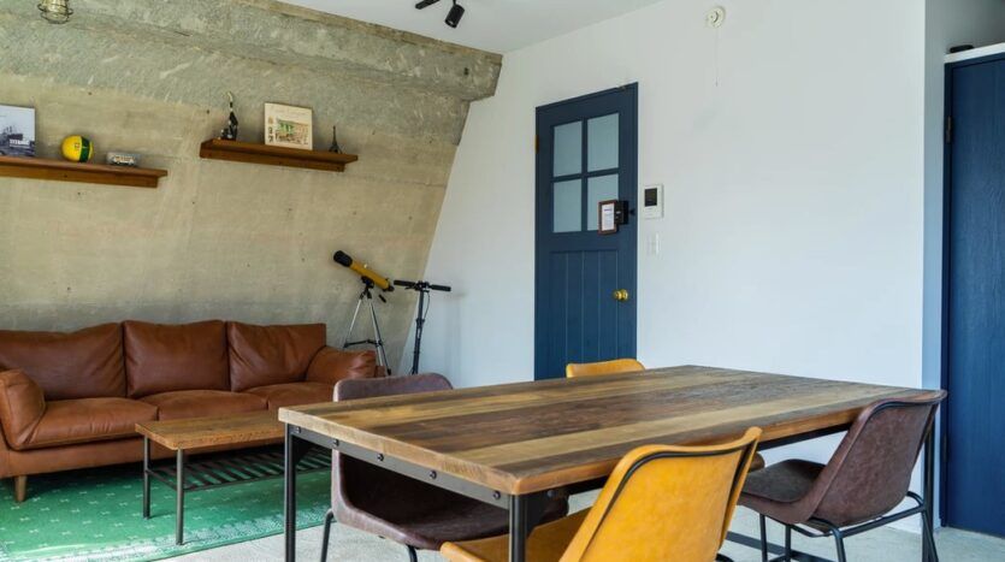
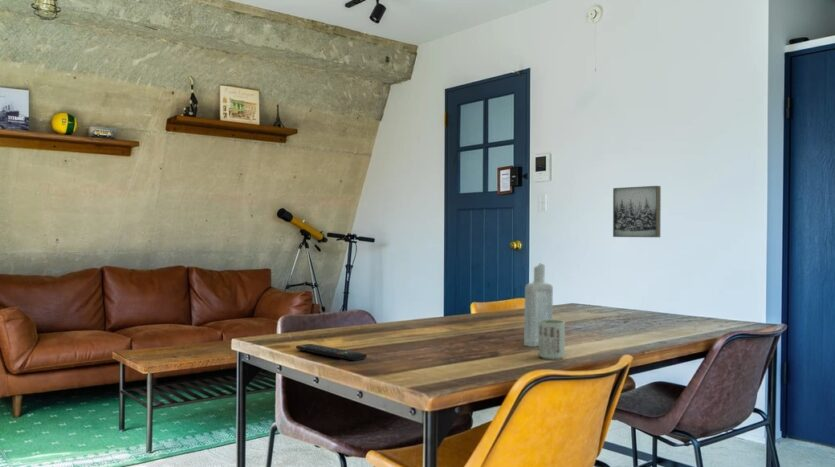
+ bottle (538, 304)
+ remote control (329, 352)
+ wall art (636, 212)
+ cup (551, 339)
